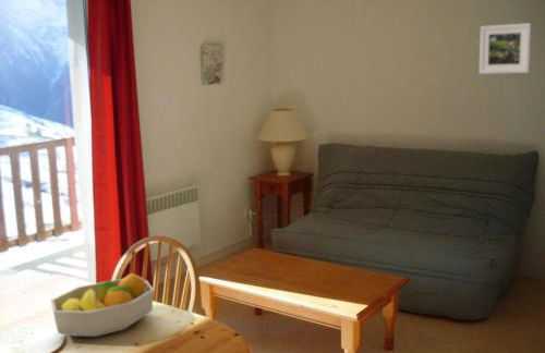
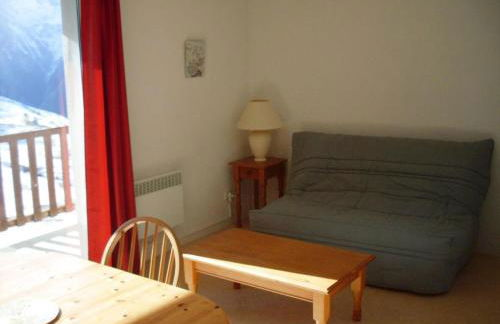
- fruit bowl (104, 302)
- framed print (504, 49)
